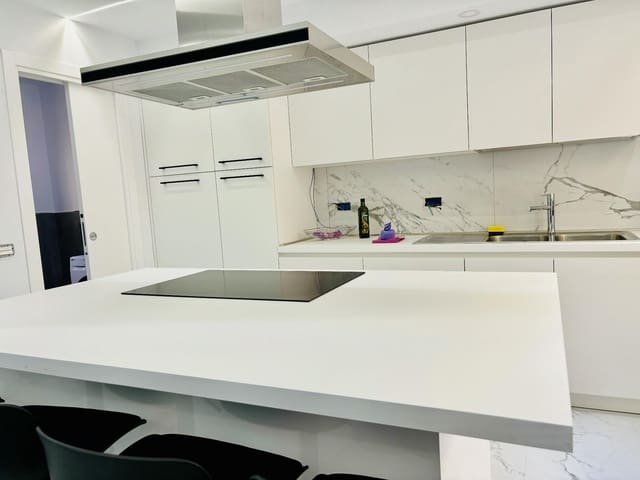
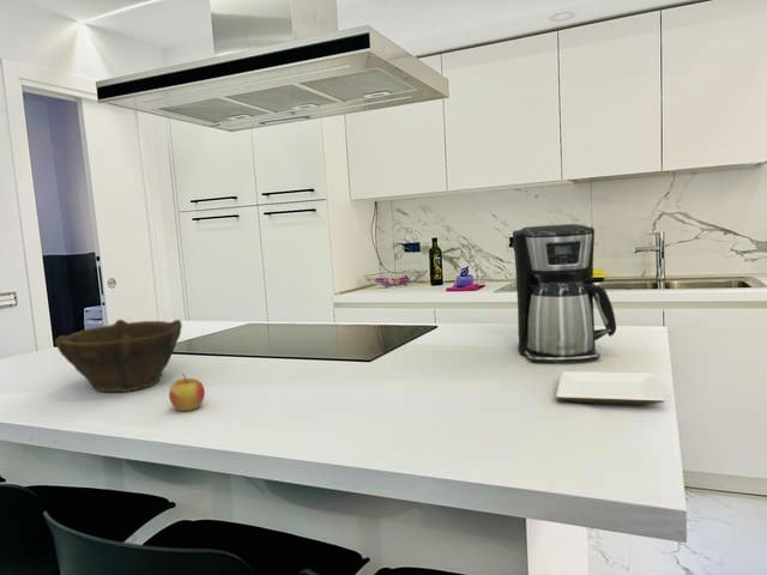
+ plate (608, 388)
+ coffee maker (562, 288)
+ apple (186, 391)
+ bowl (122, 355)
